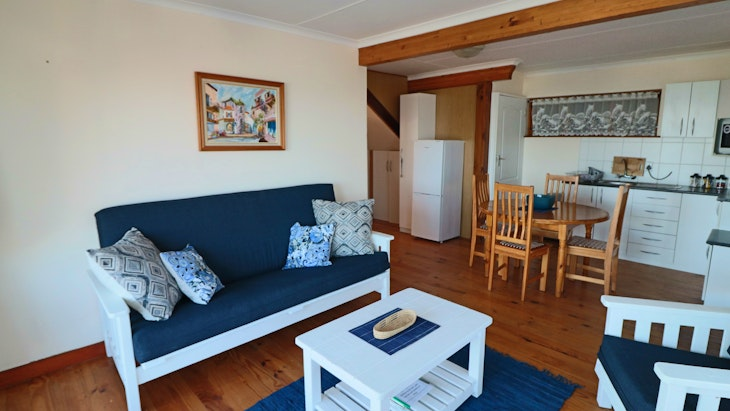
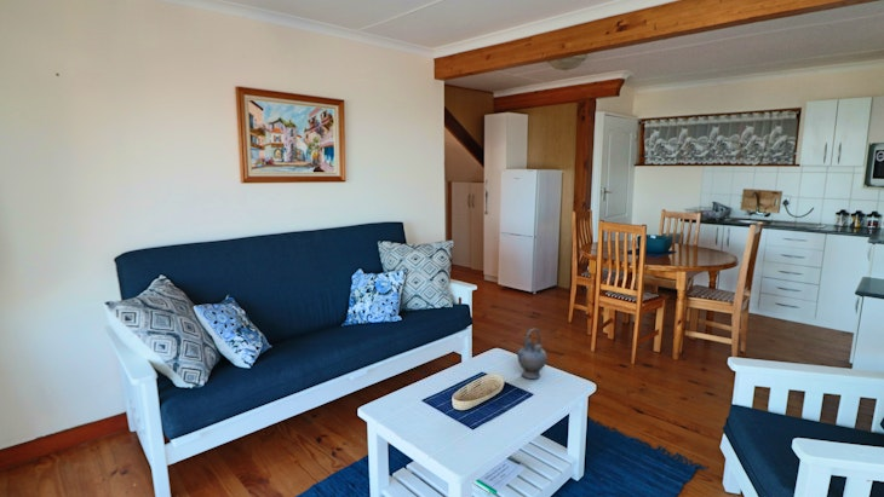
+ teapot (529, 352)
